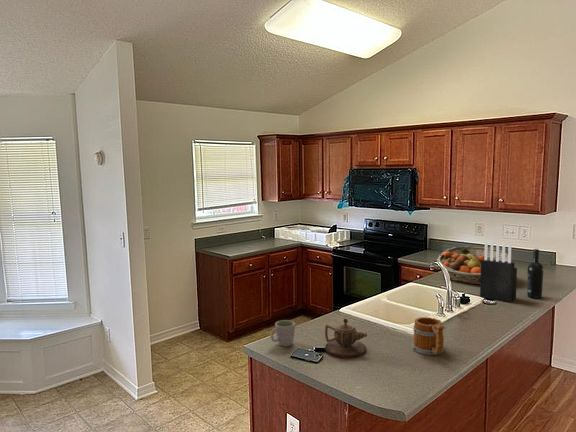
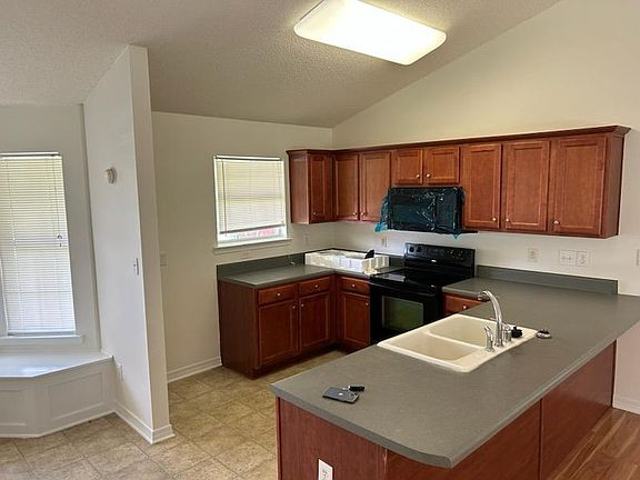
- teapot (345, 333)
- wine bottle (535, 273)
- mug (282, 334)
- fruit basket (472, 264)
- mug (430, 334)
- knife block (499, 269)
